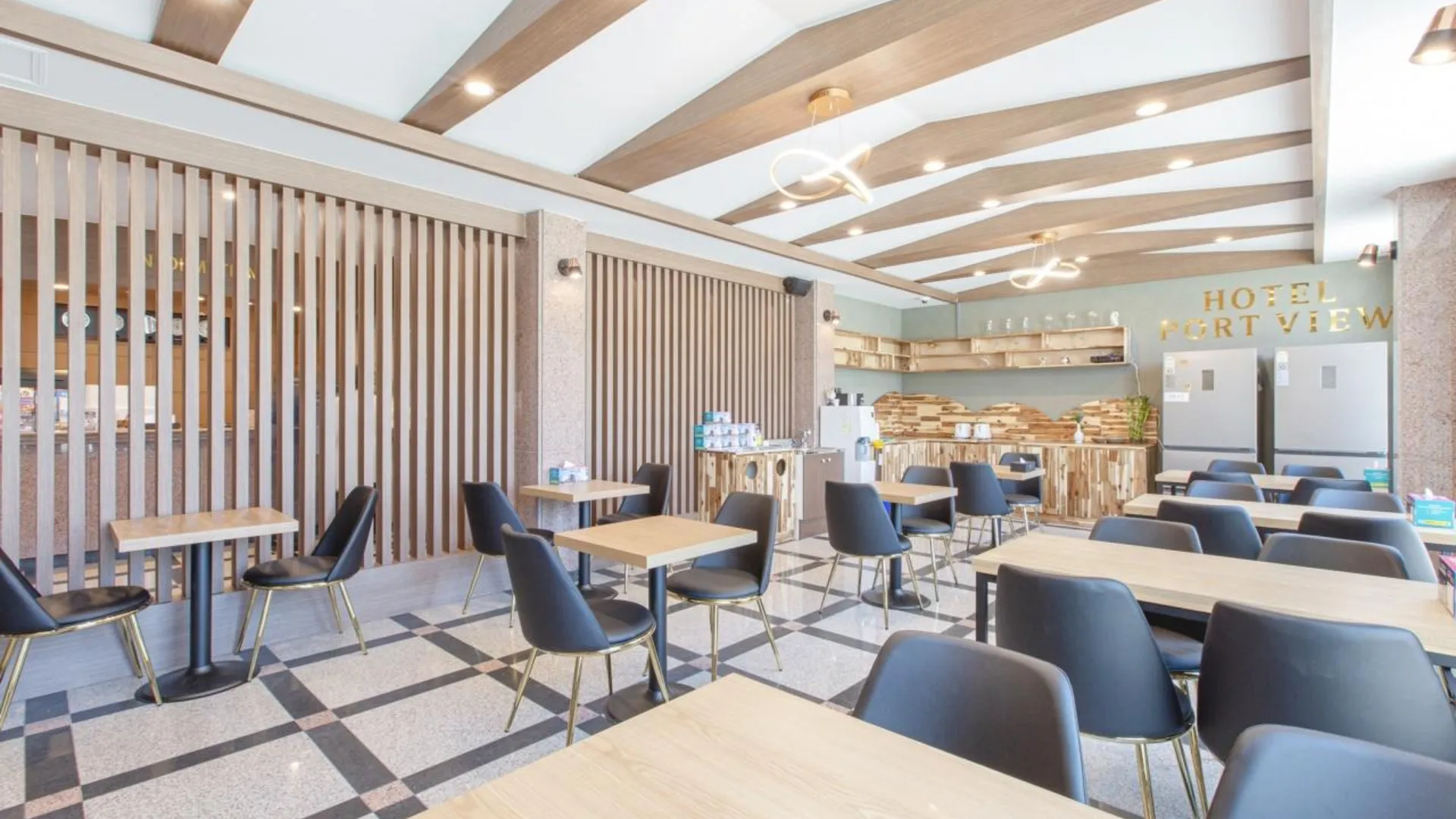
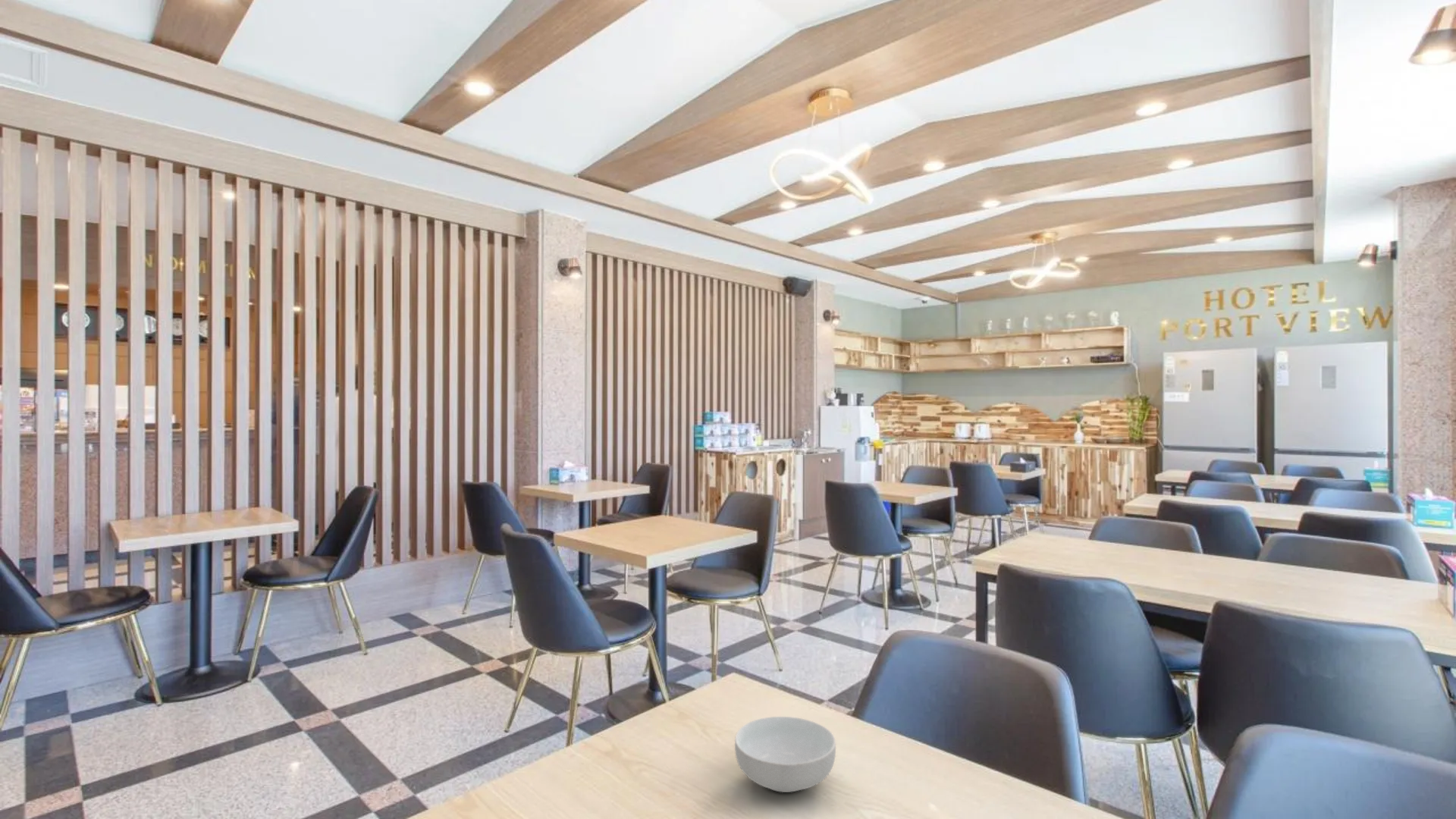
+ cereal bowl (785, 758)
